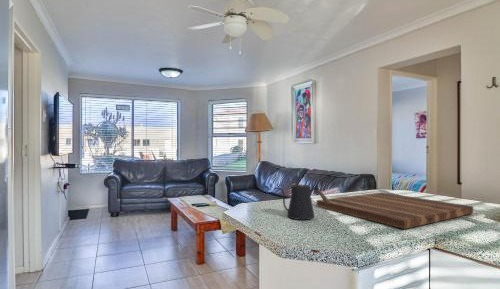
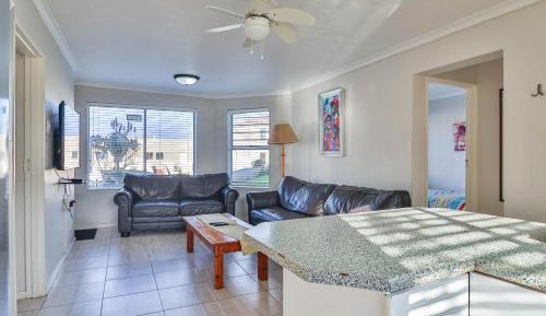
- kettle (302, 200)
- cutting board (390, 206)
